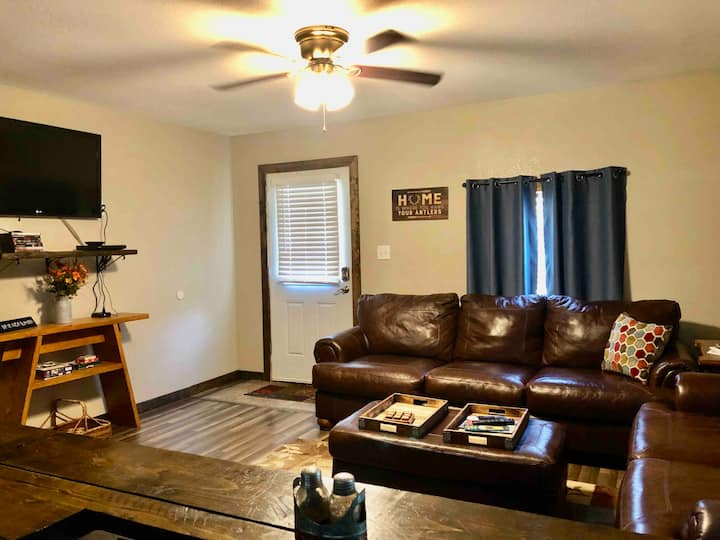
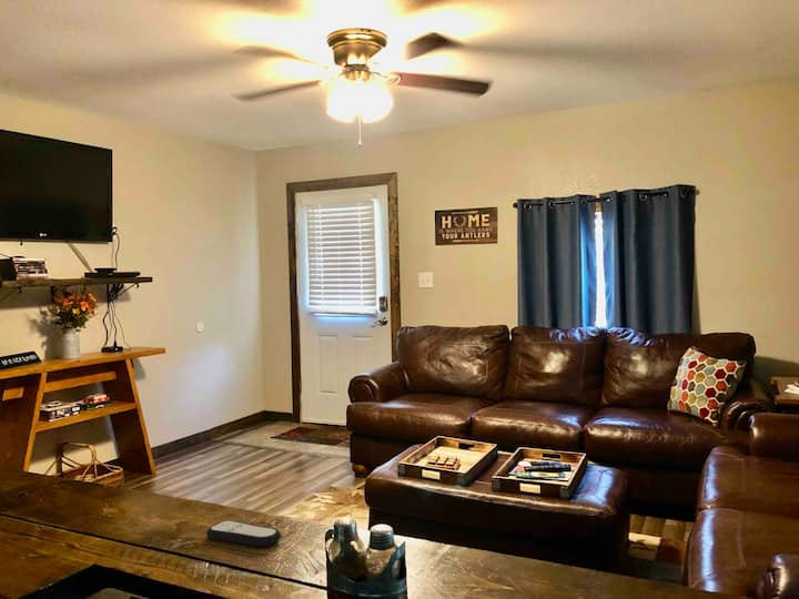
+ remote control (244, 532)
